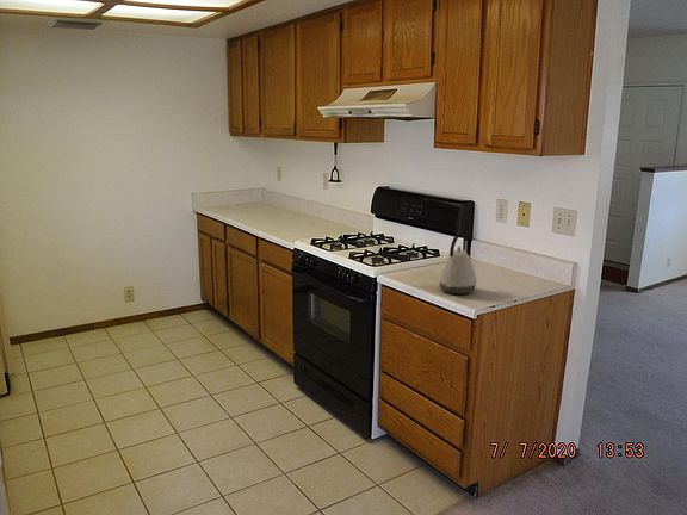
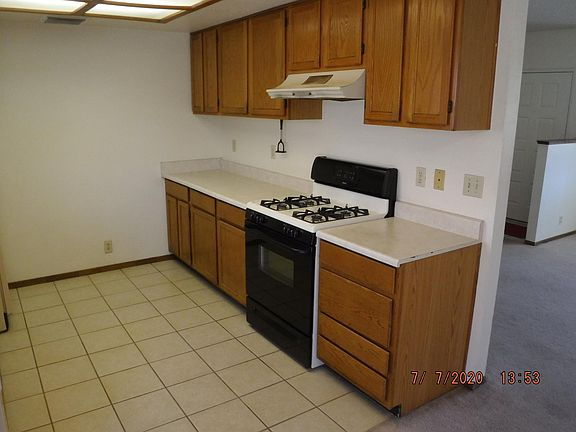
- kettle (458, 261)
